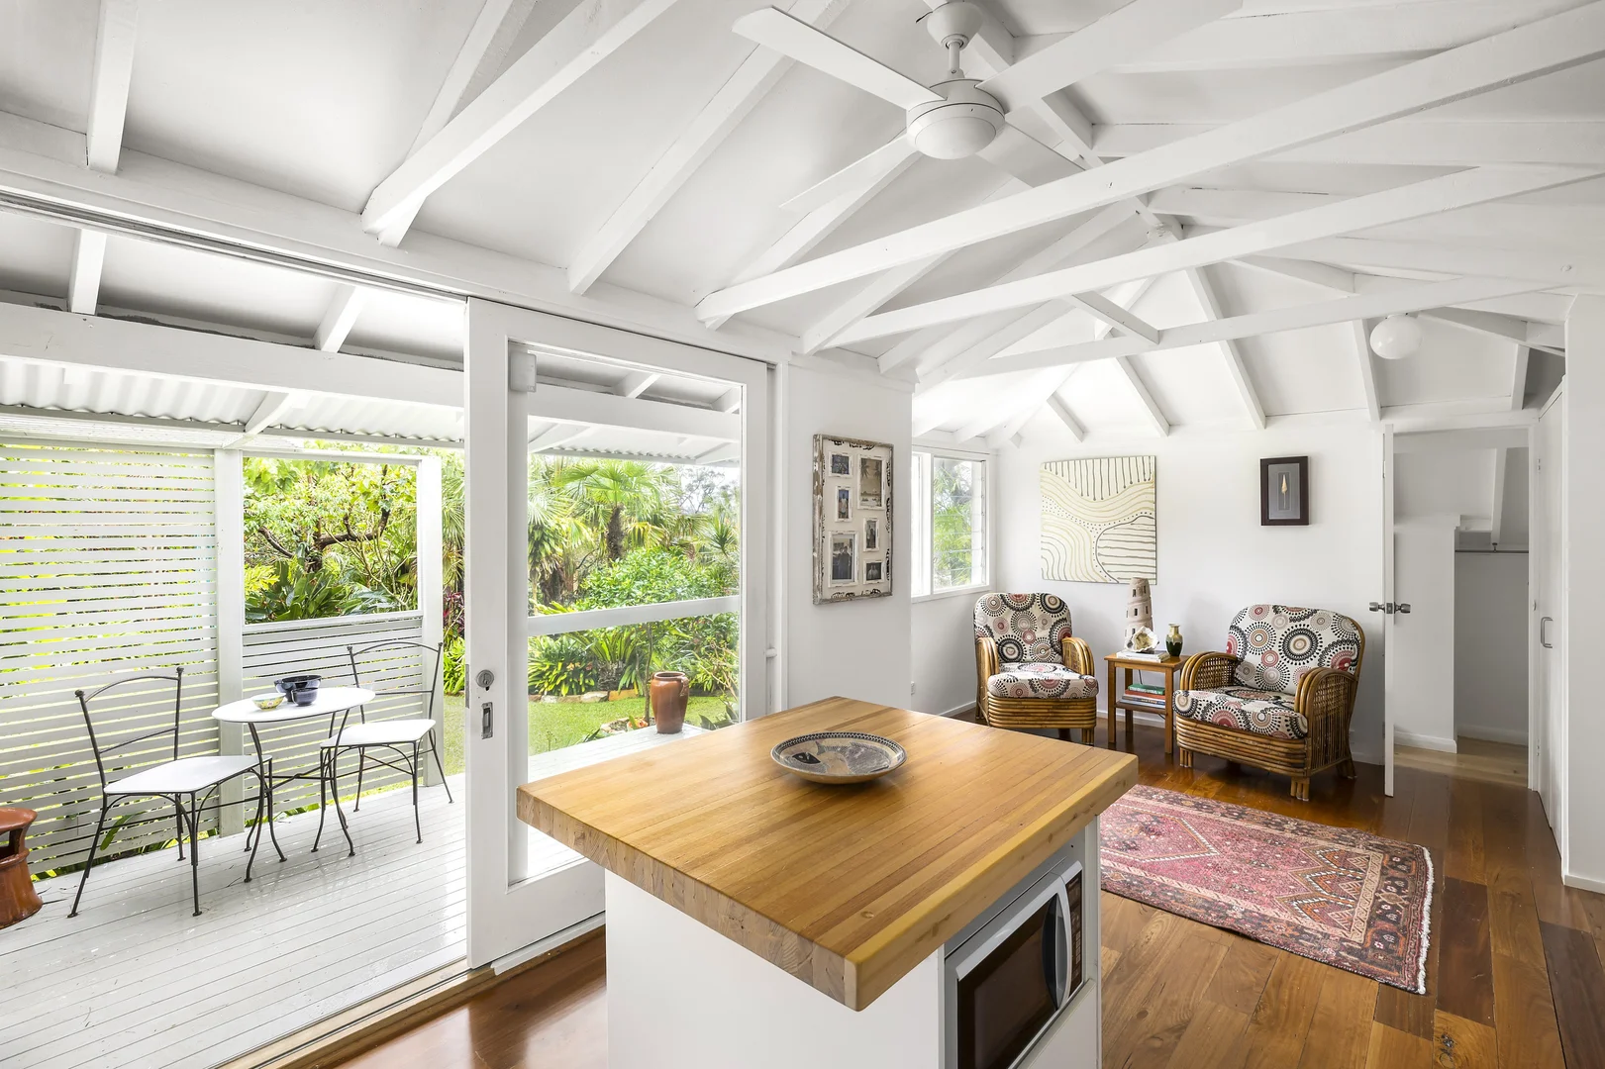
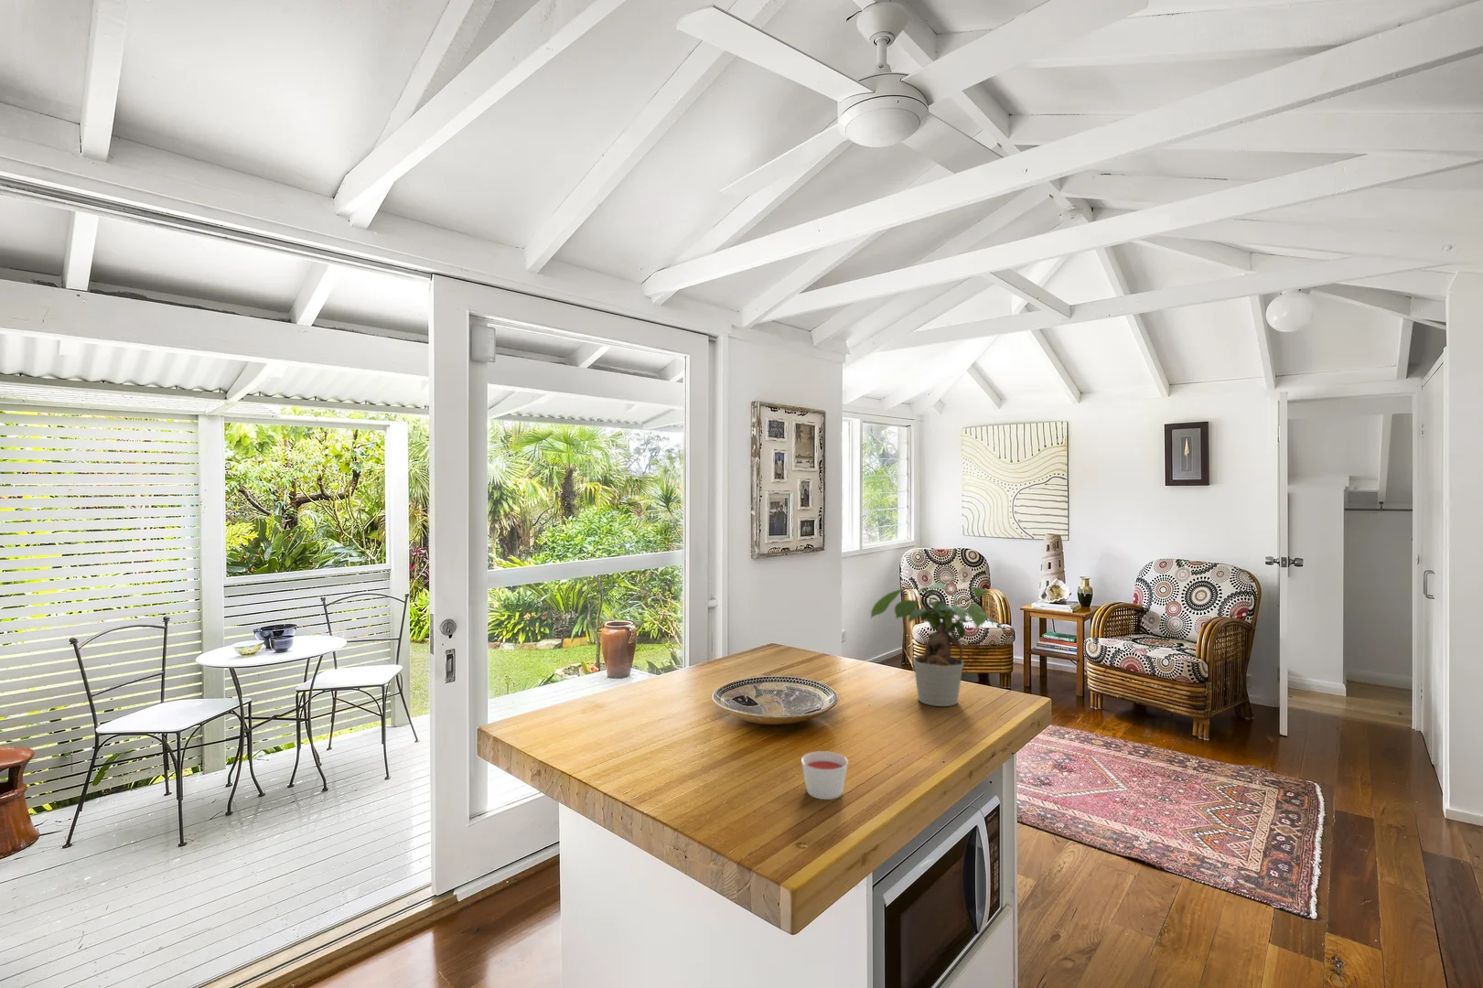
+ candle (825, 776)
+ potted plant (948, 640)
